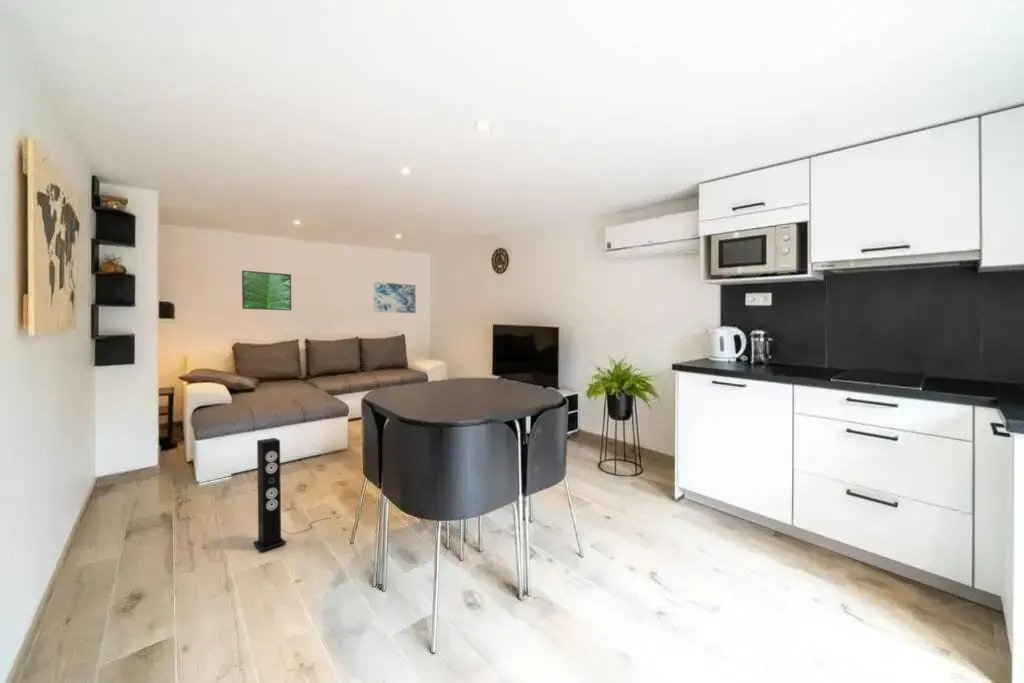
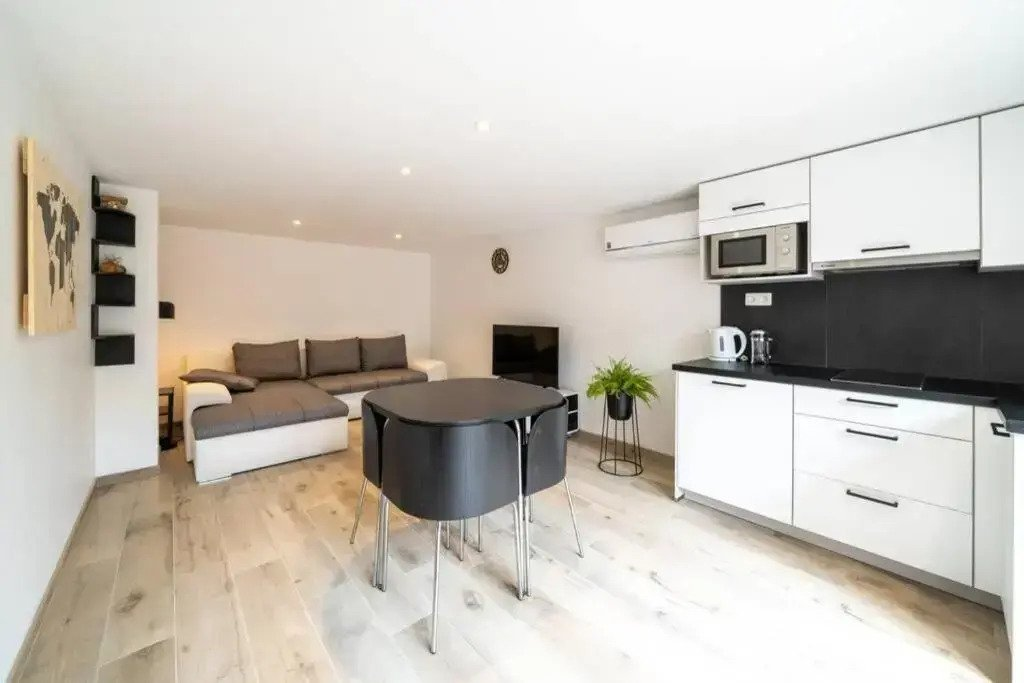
- wall art (395, 298)
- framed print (267, 291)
- speaker (280, 482)
